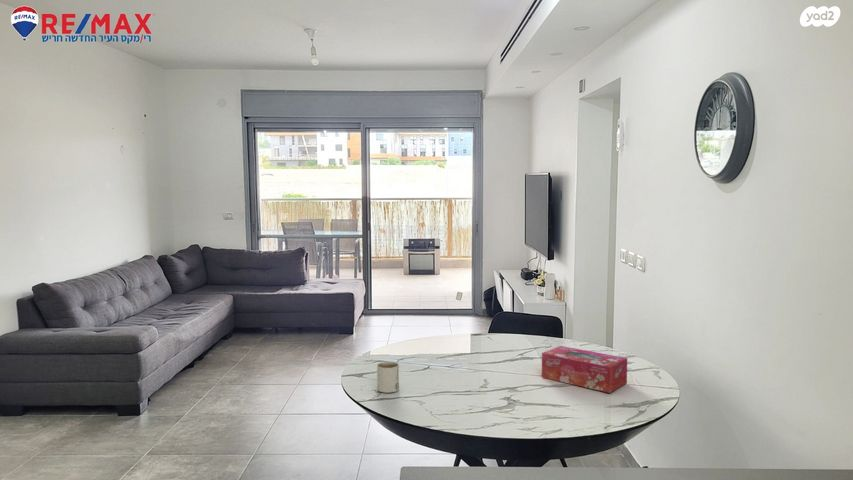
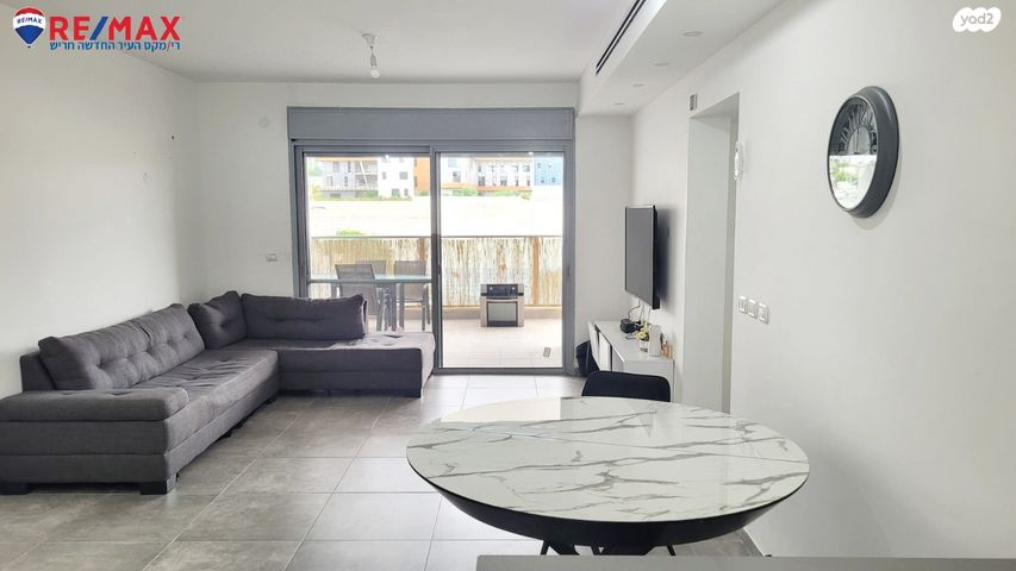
- tissue box (583, 367)
- mug (390, 375)
